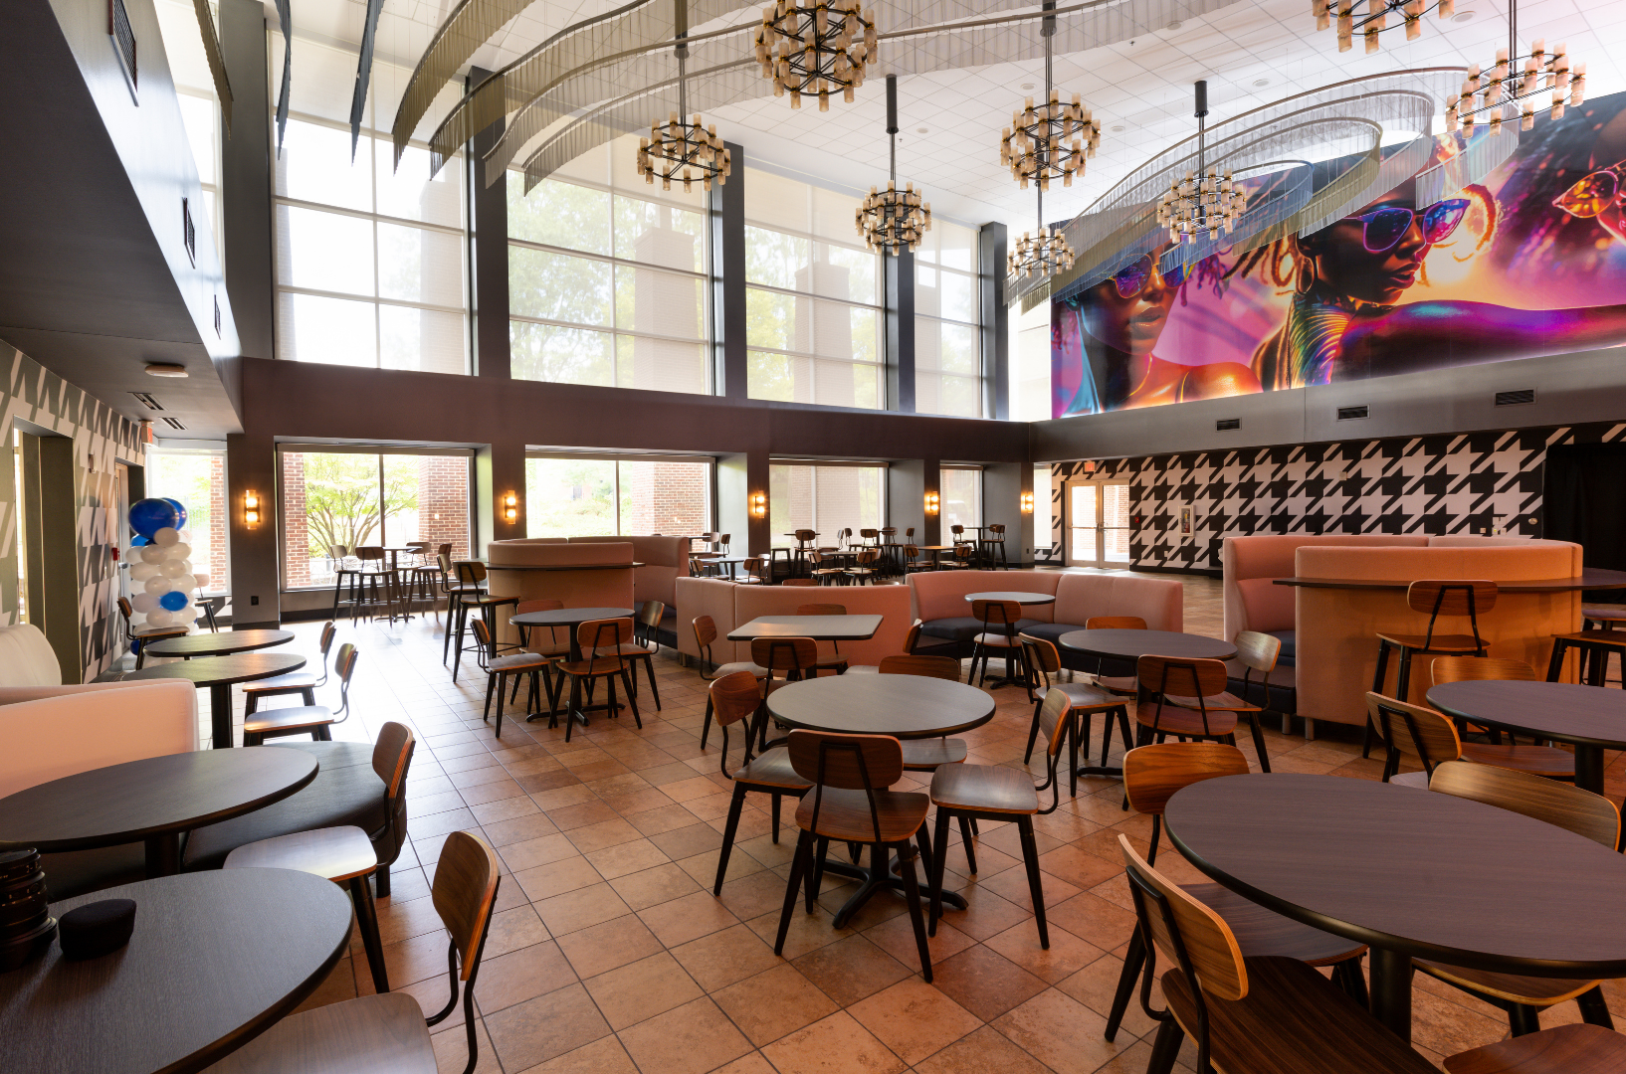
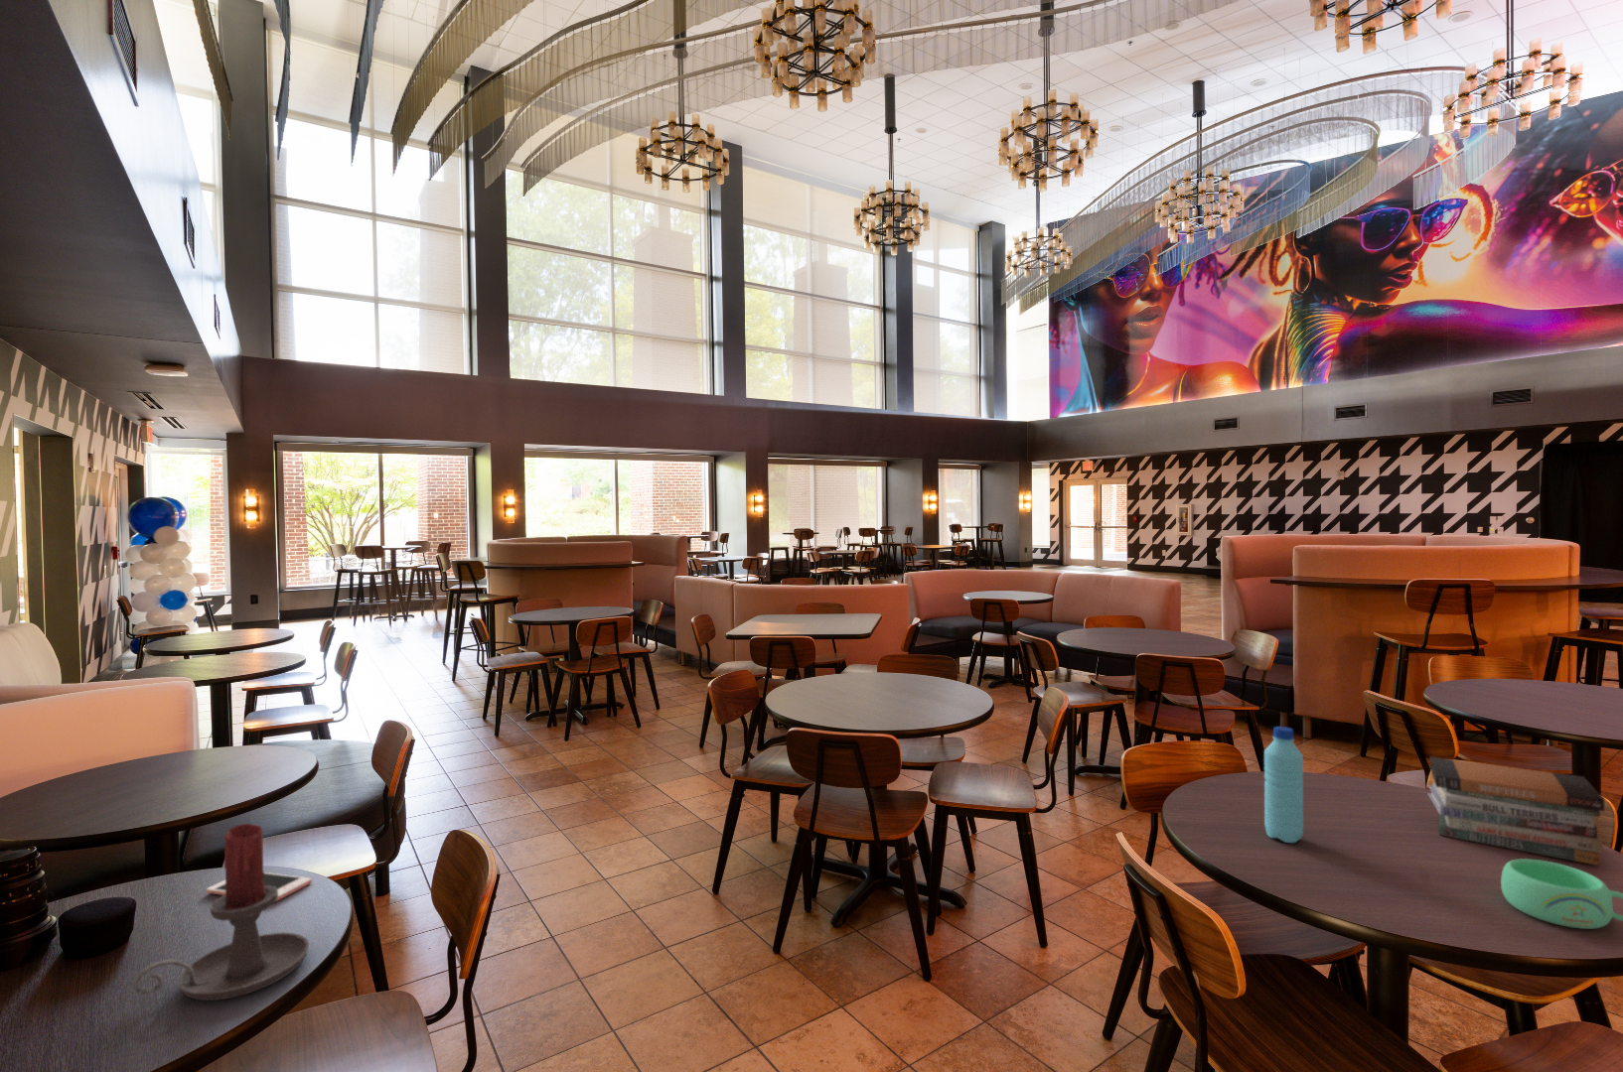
+ mug (1567, 895)
+ cell phone (265, 884)
+ candle holder (225, 904)
+ book stack (1509, 806)
+ water bottle (1283, 782)
